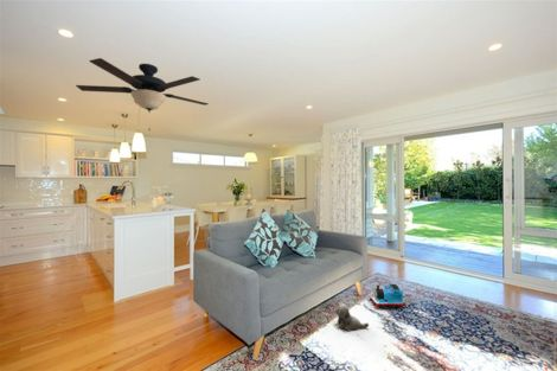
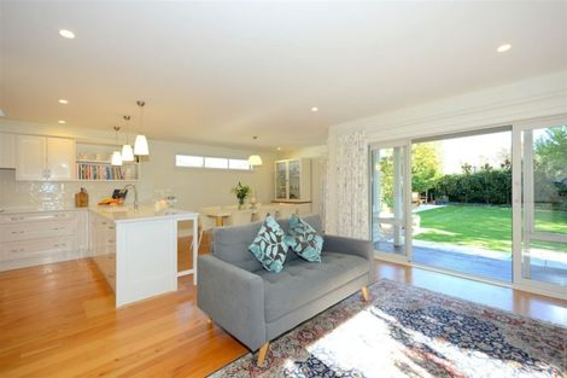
- ceiling fan (148, 100)
- toy train (386, 295)
- plush toy (351, 316)
